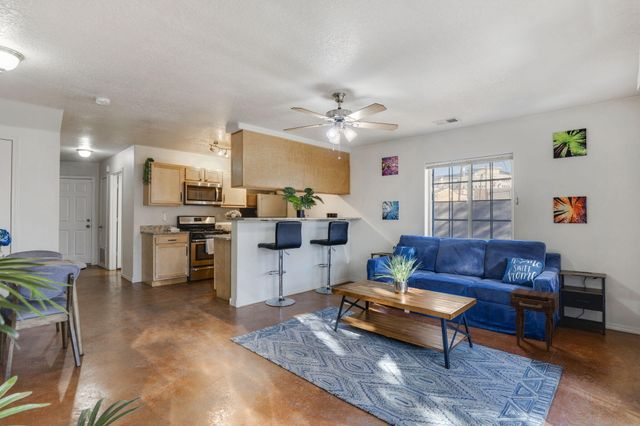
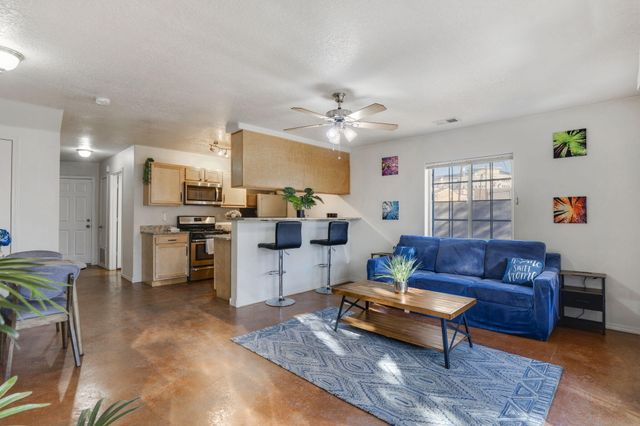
- nightstand (524, 320)
